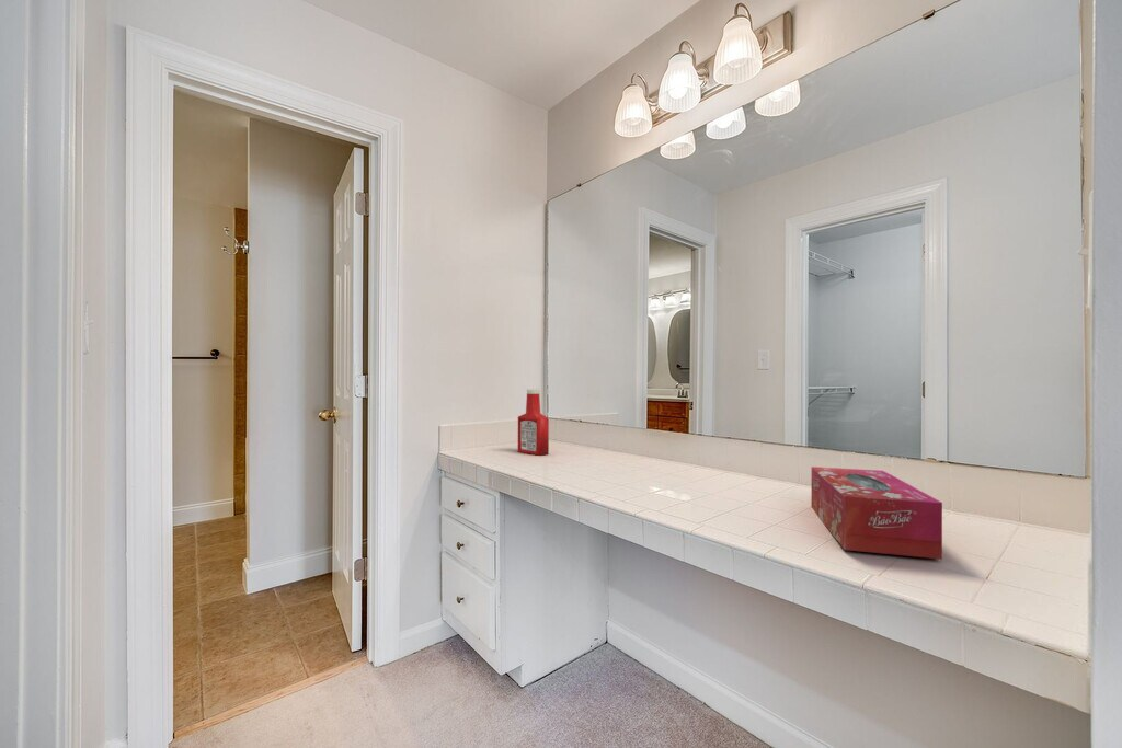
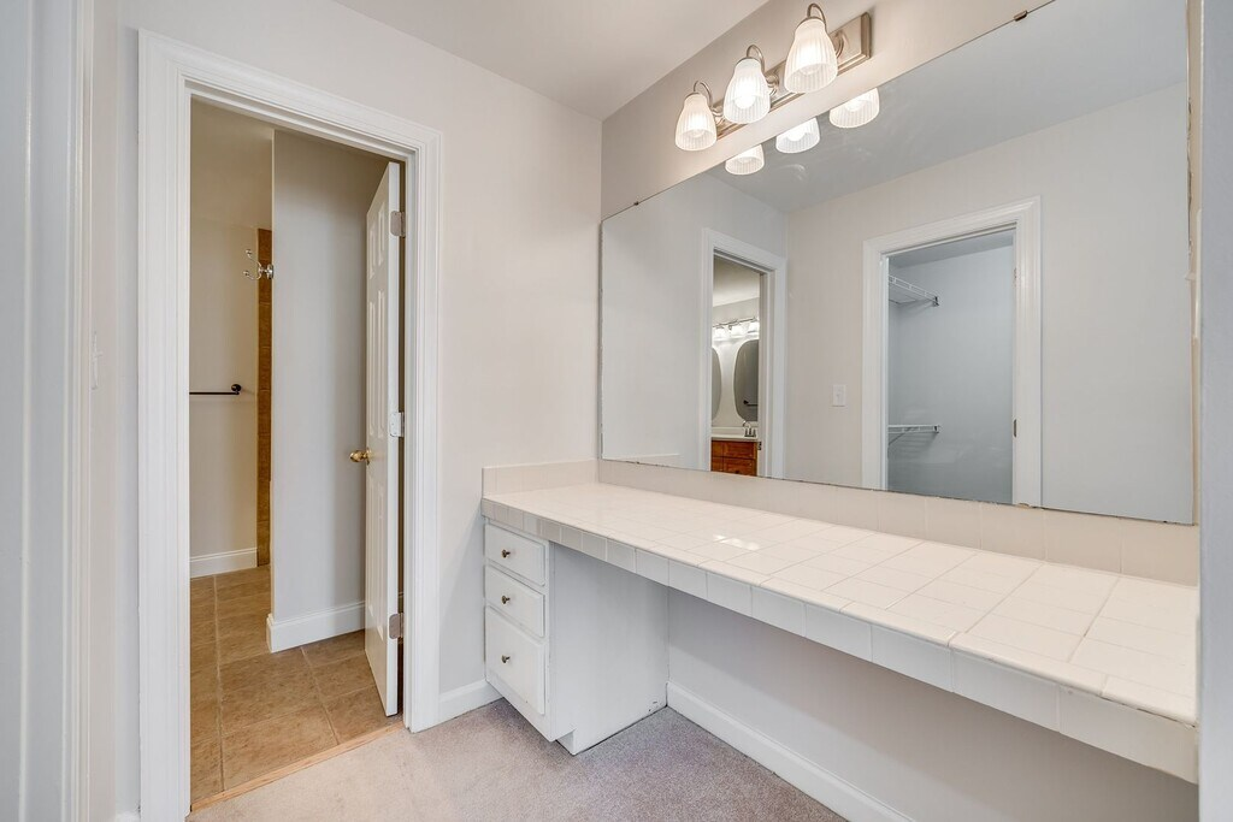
- soap bottle (533, 421)
- tissue box (866, 505)
